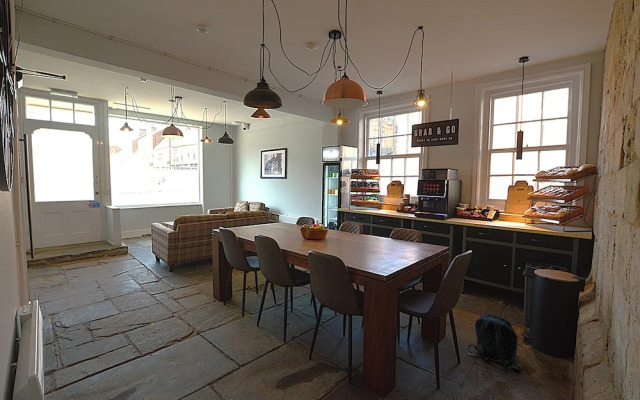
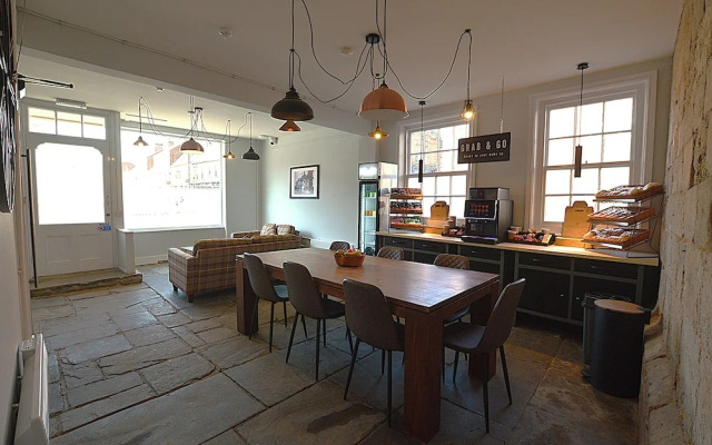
- backpack (495, 339)
